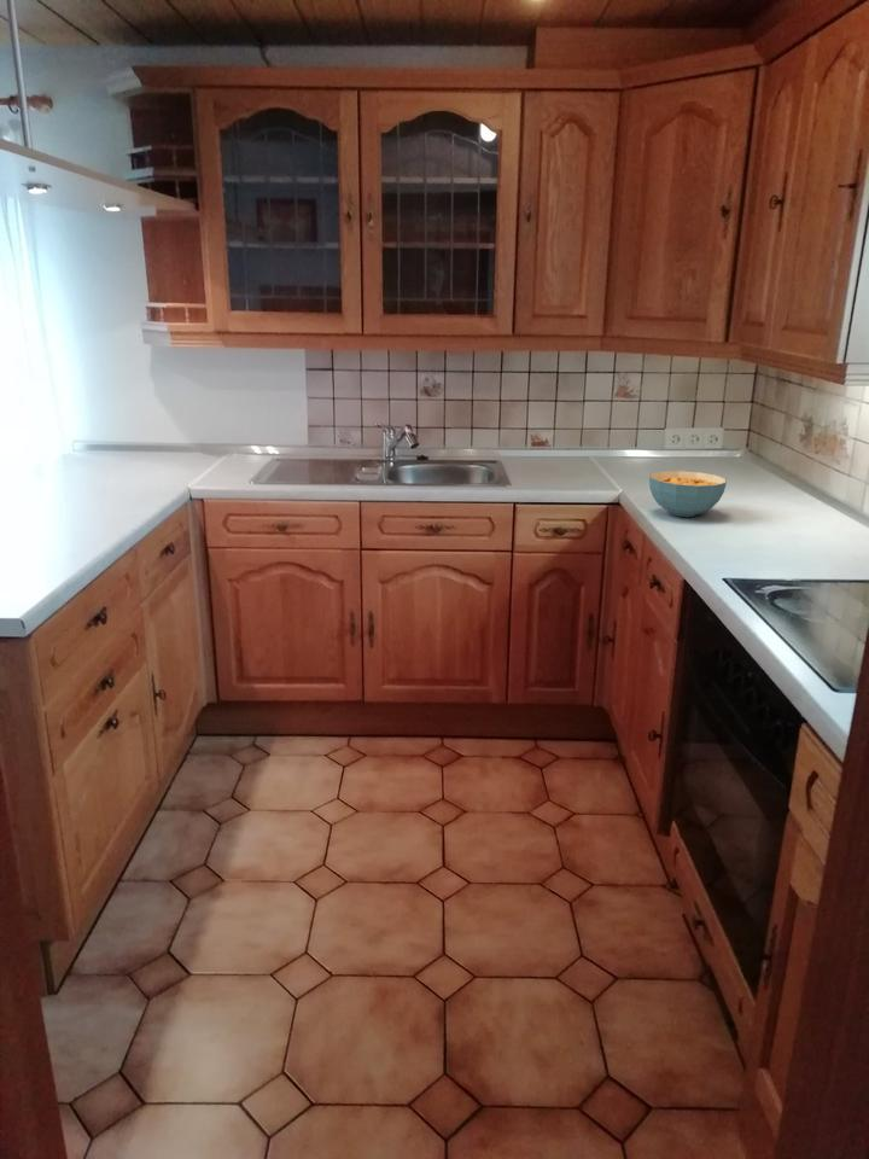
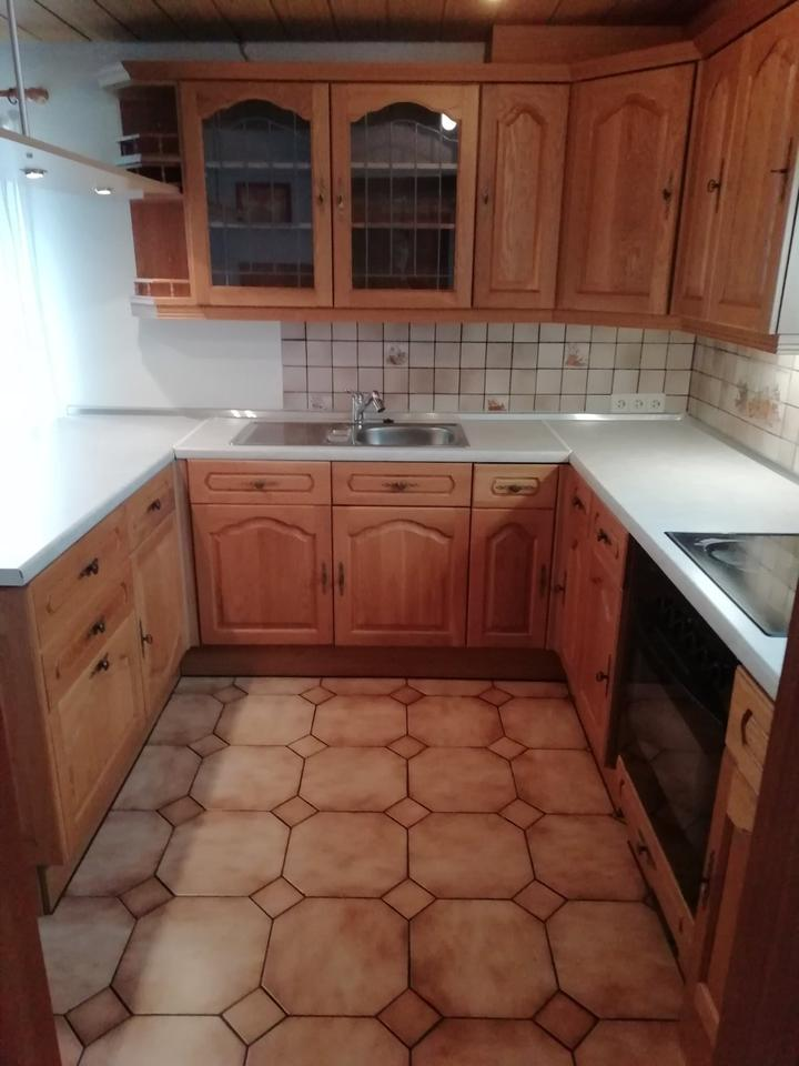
- cereal bowl (686, 496)
